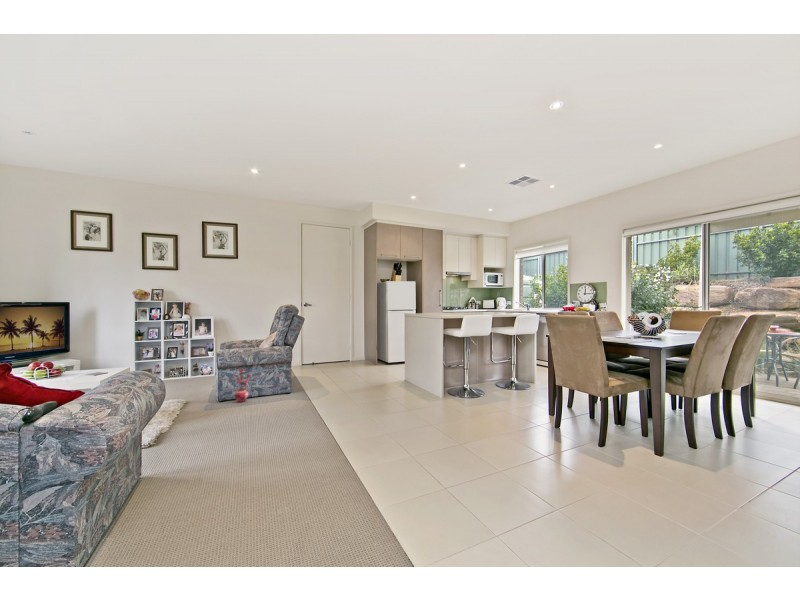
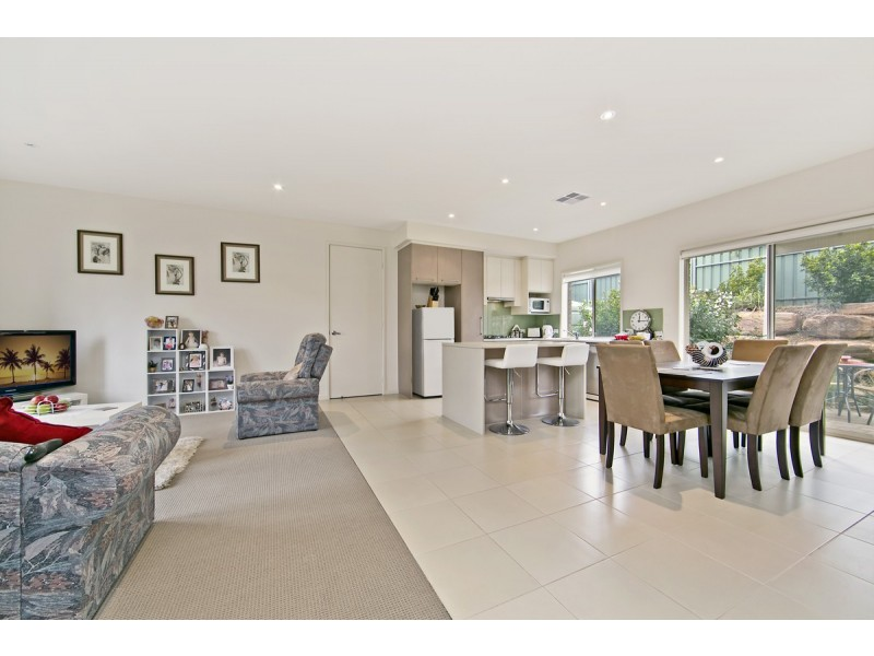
- potted plant (240, 384)
